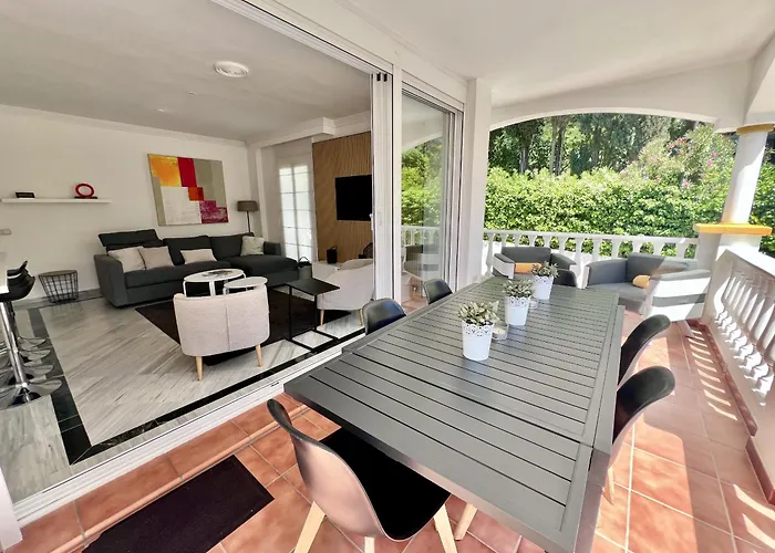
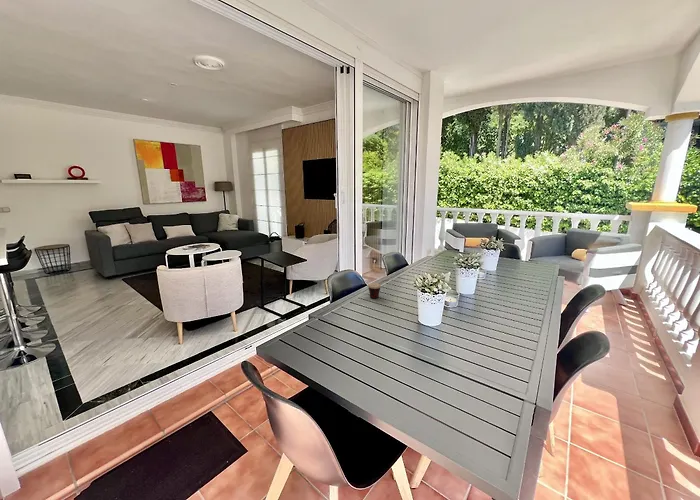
+ cup (378, 287)
